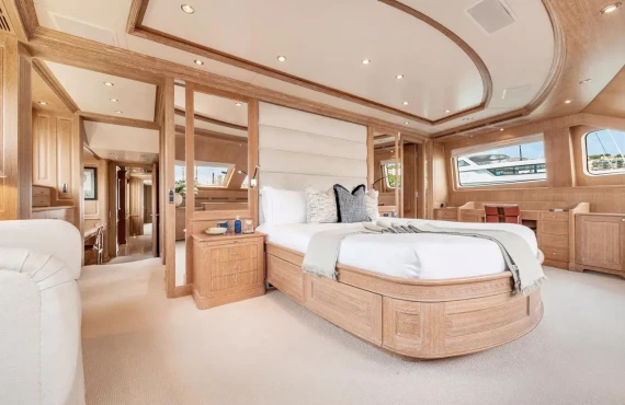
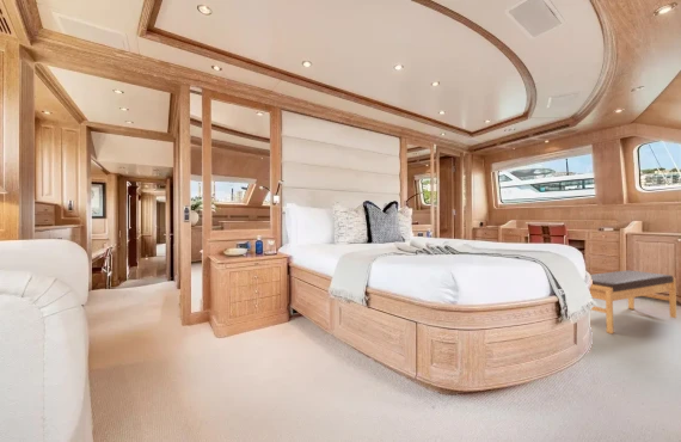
+ bench (621, 297)
